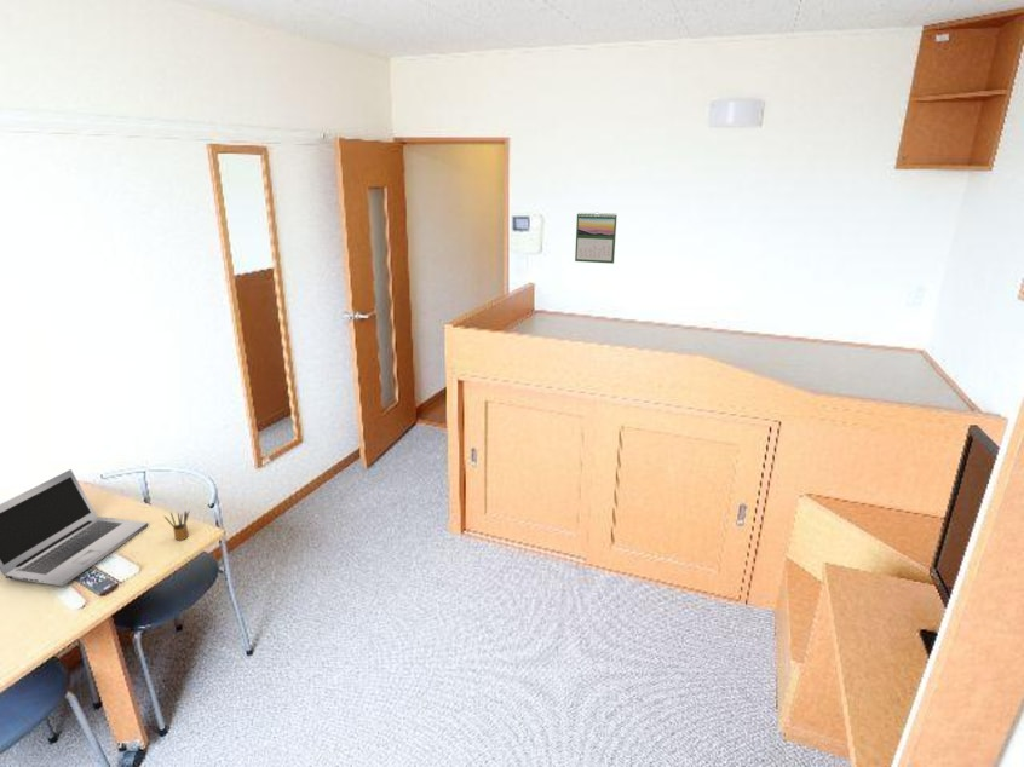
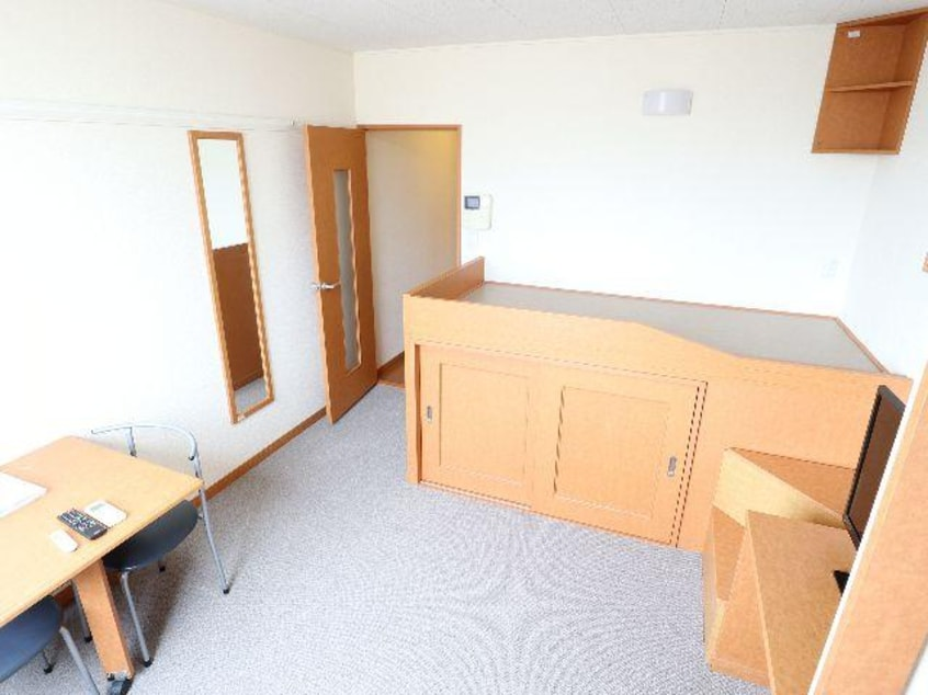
- laptop (67, 523)
- calendar (596, 237)
- pencil box (179, 524)
